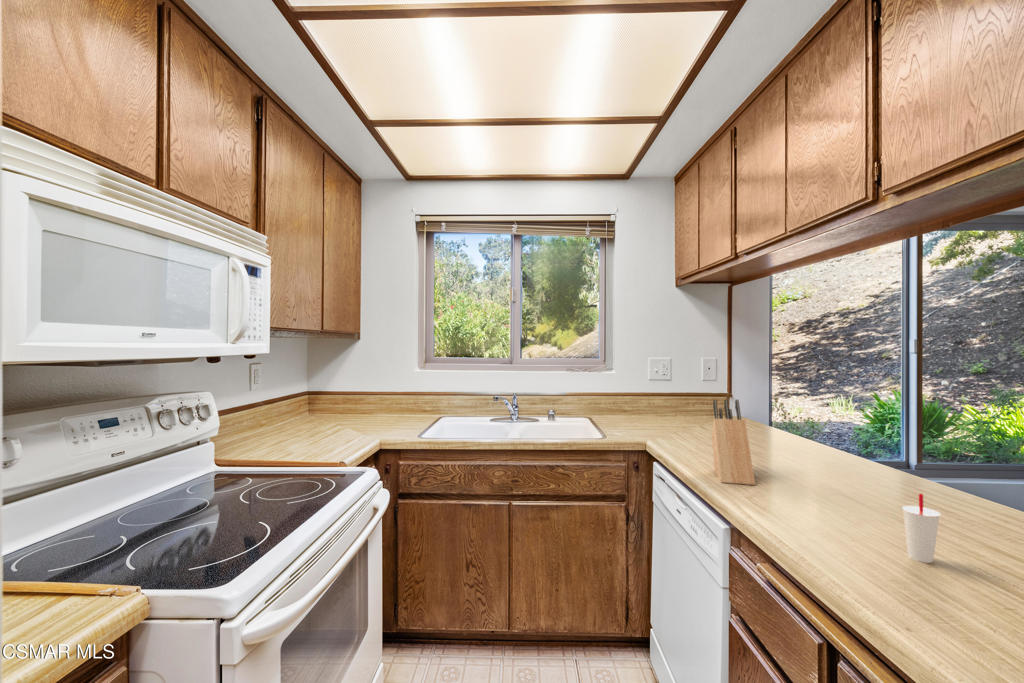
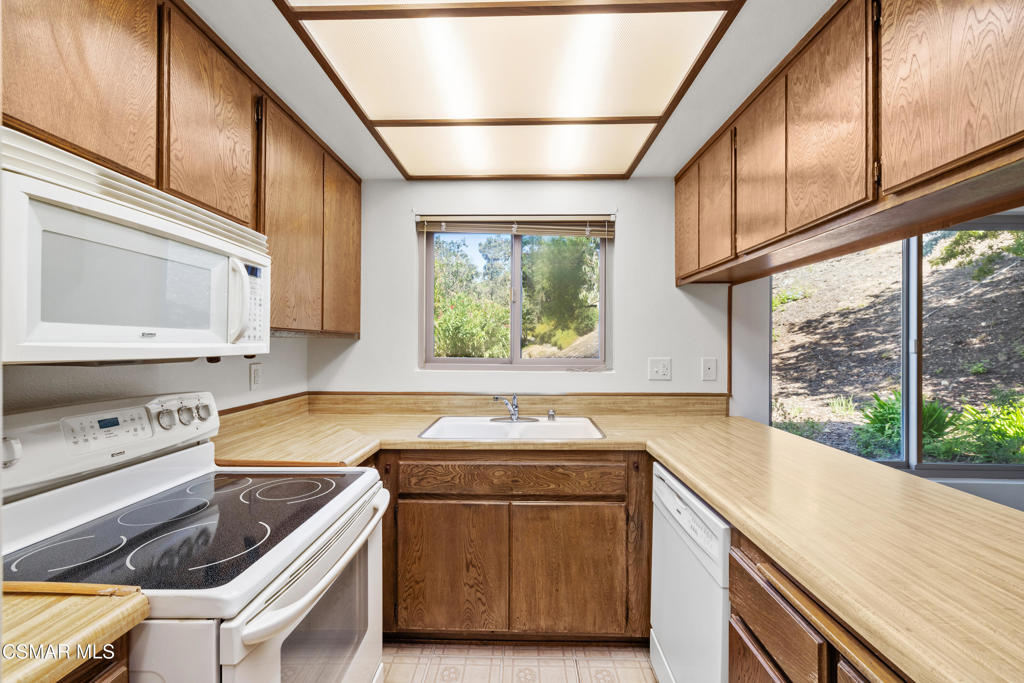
- cup (920, 526)
- knife block (730, 438)
